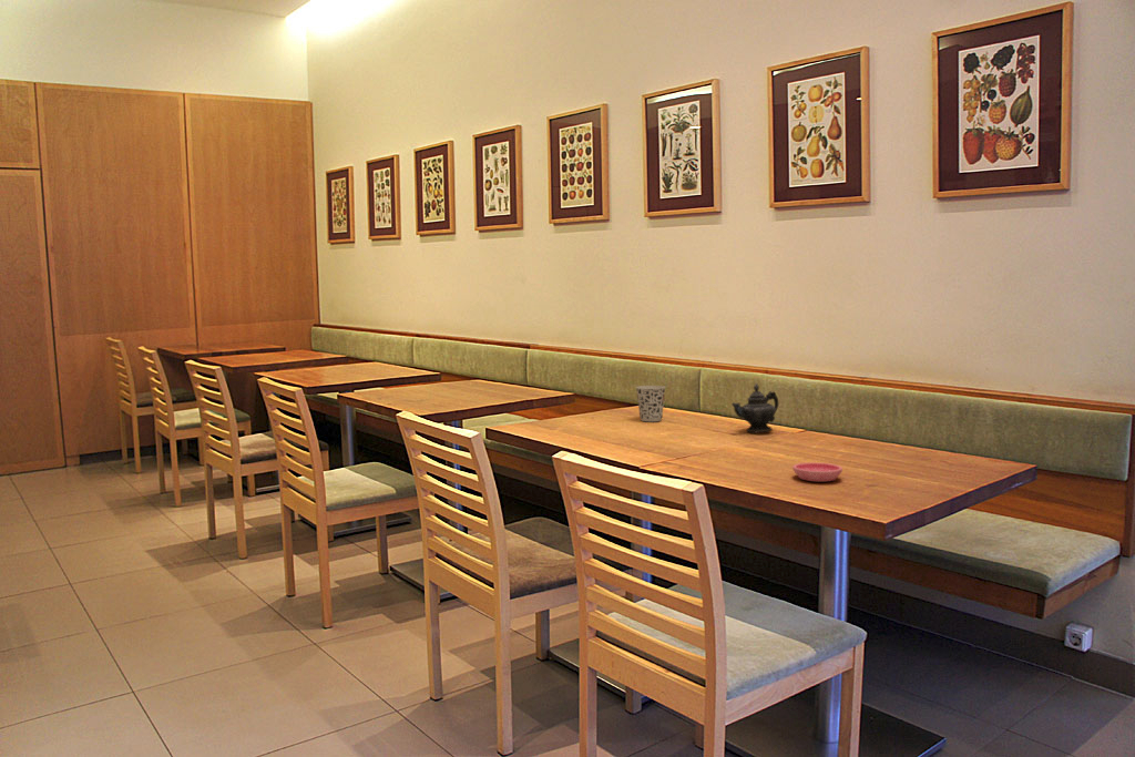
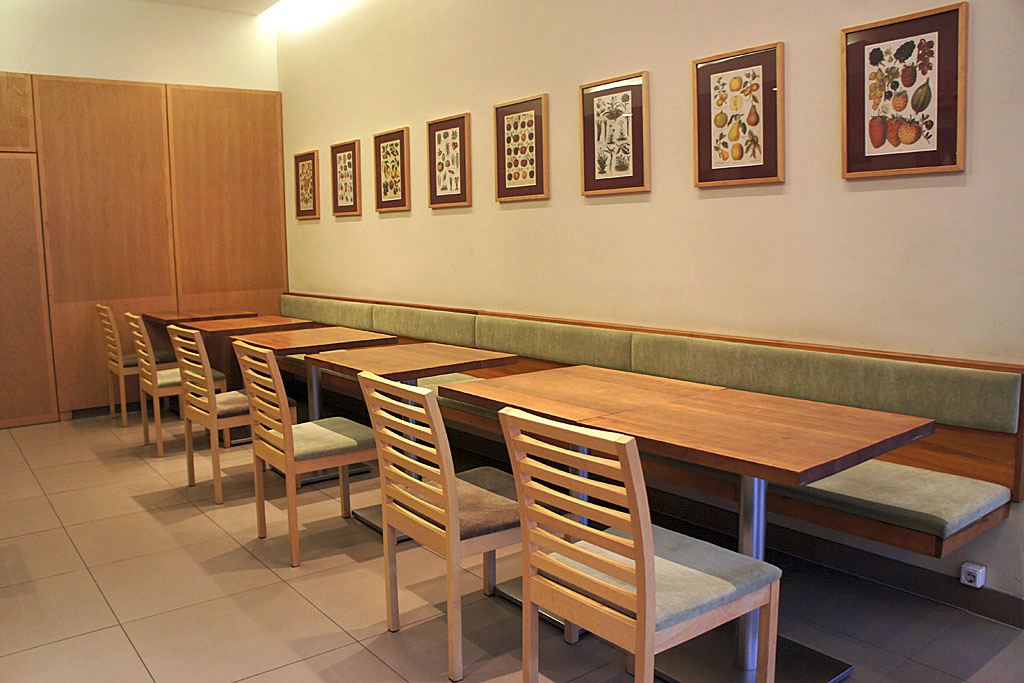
- teapot (756, 407)
- cup (651, 403)
- saucer (817, 472)
